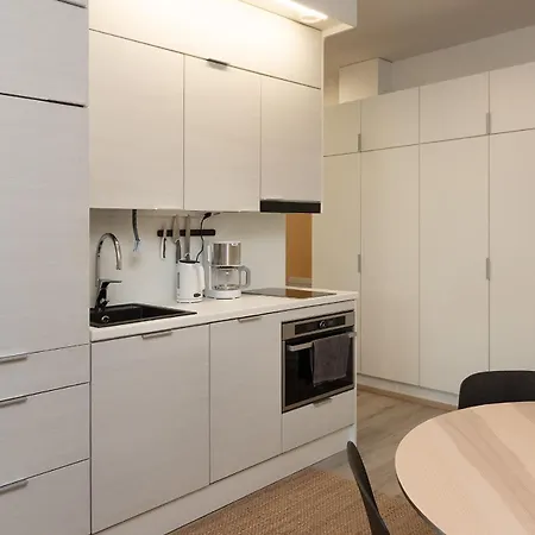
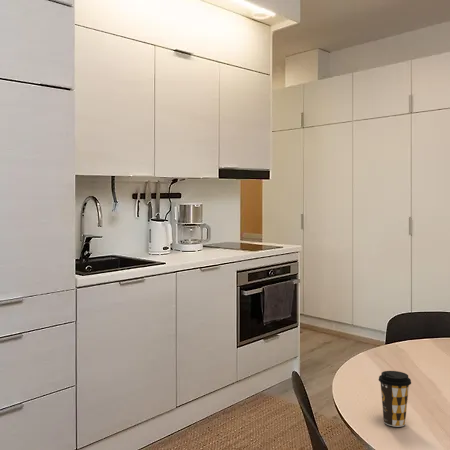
+ coffee cup (394, 398)
